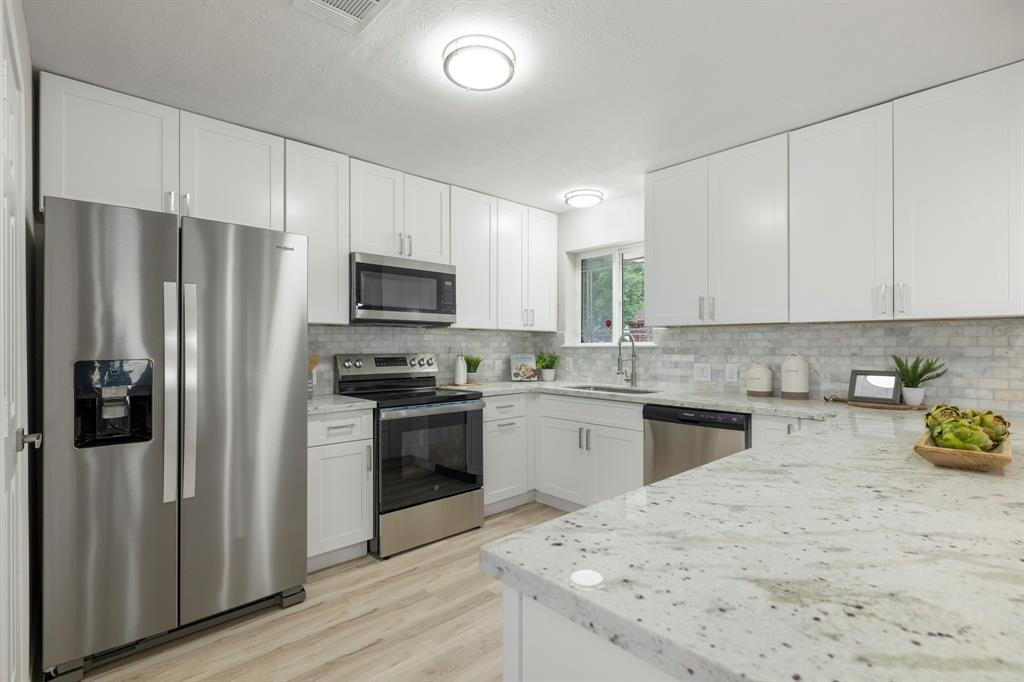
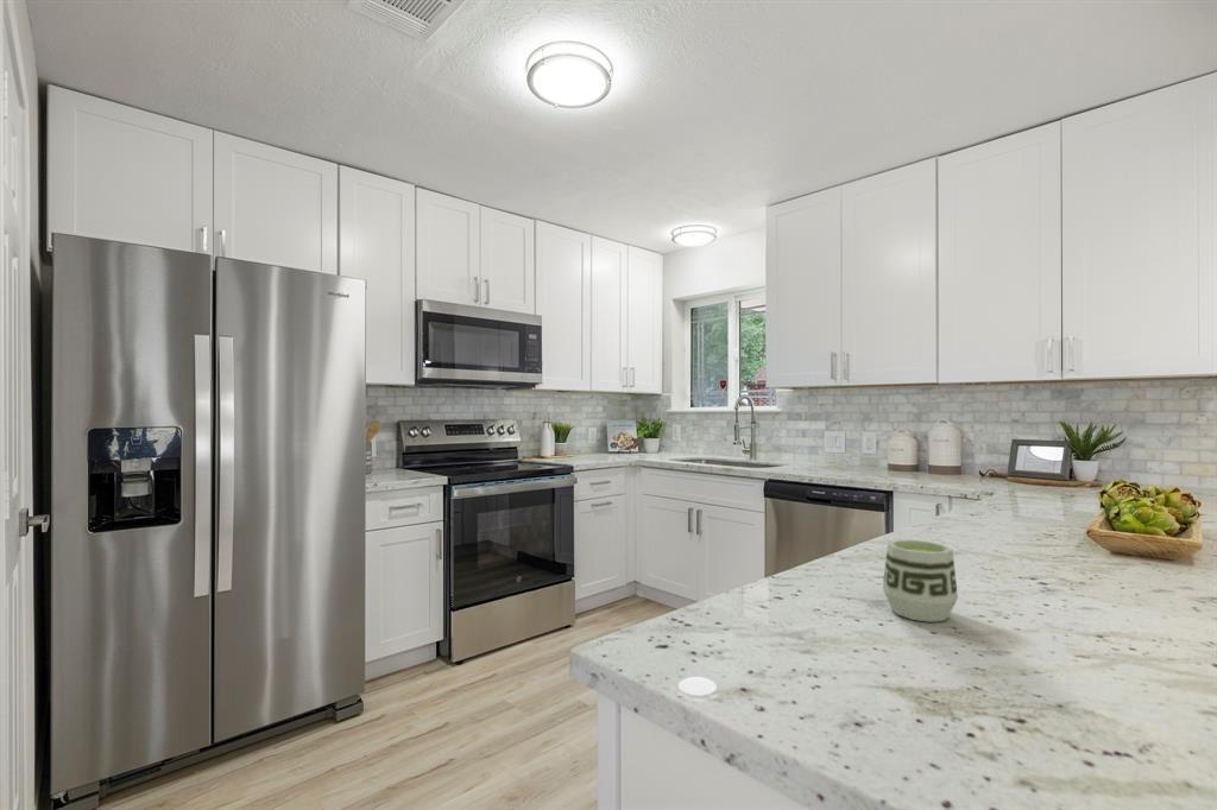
+ cup (919, 578)
